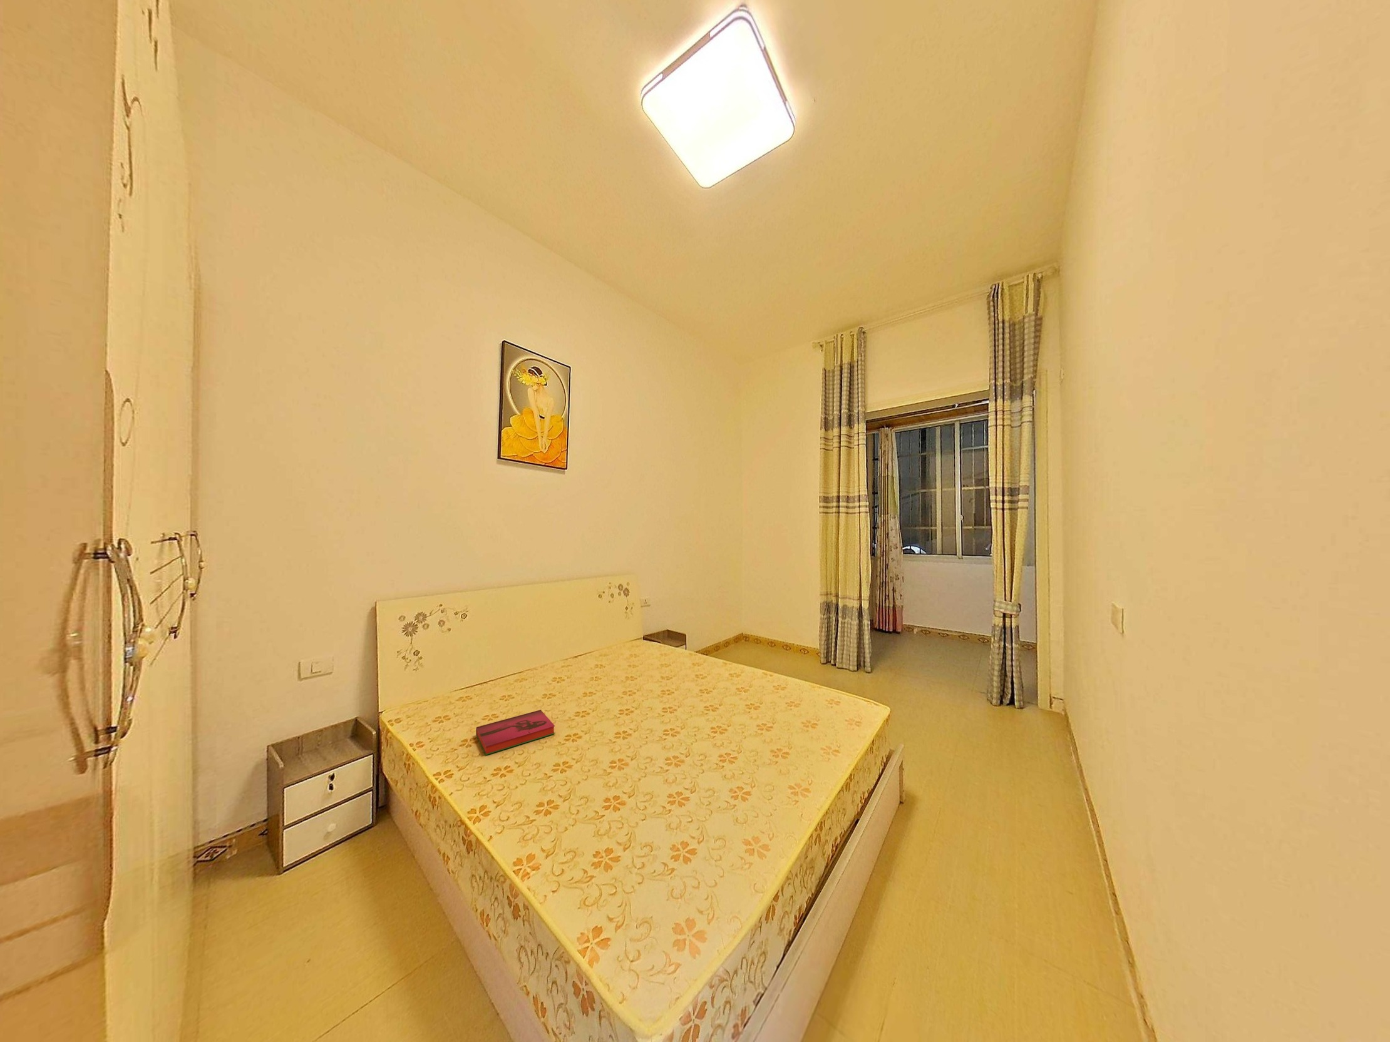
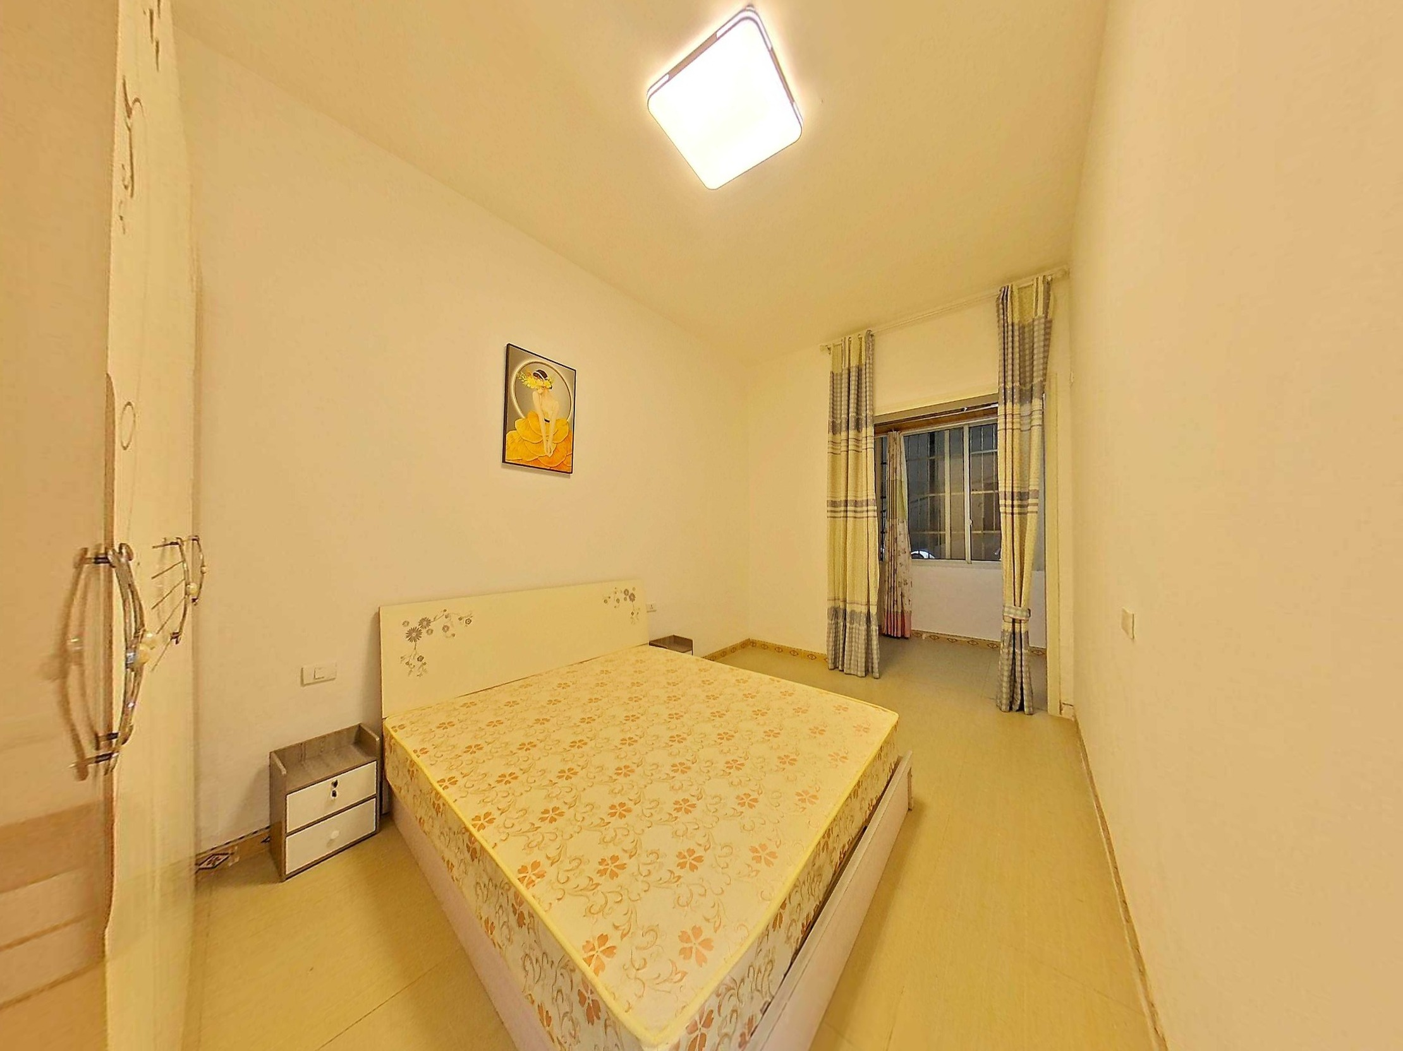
- hardback book (516, 730)
